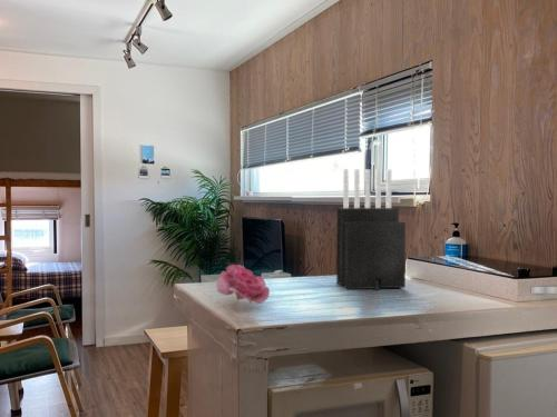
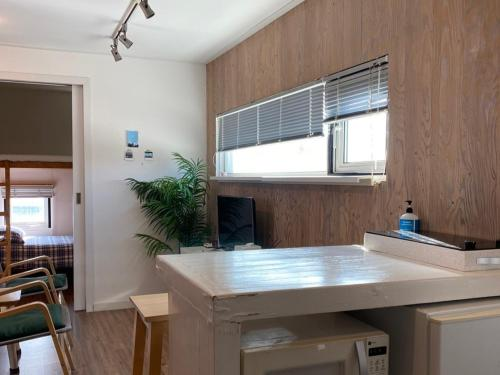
- knife block (371, 227)
- flower (245, 287)
